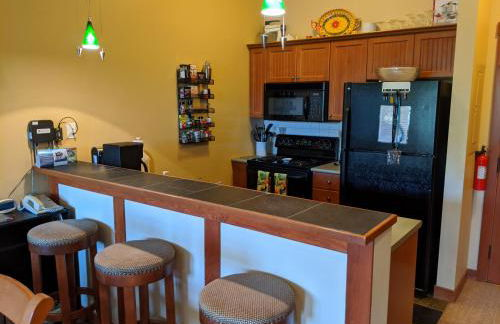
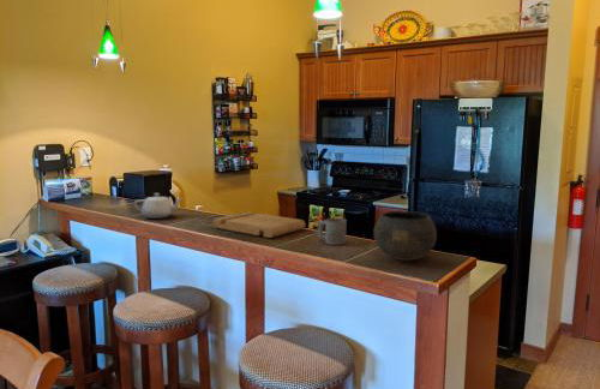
+ mug (330, 231)
+ bowl (404, 237)
+ cutting board (258, 223)
+ teapot (158, 204)
